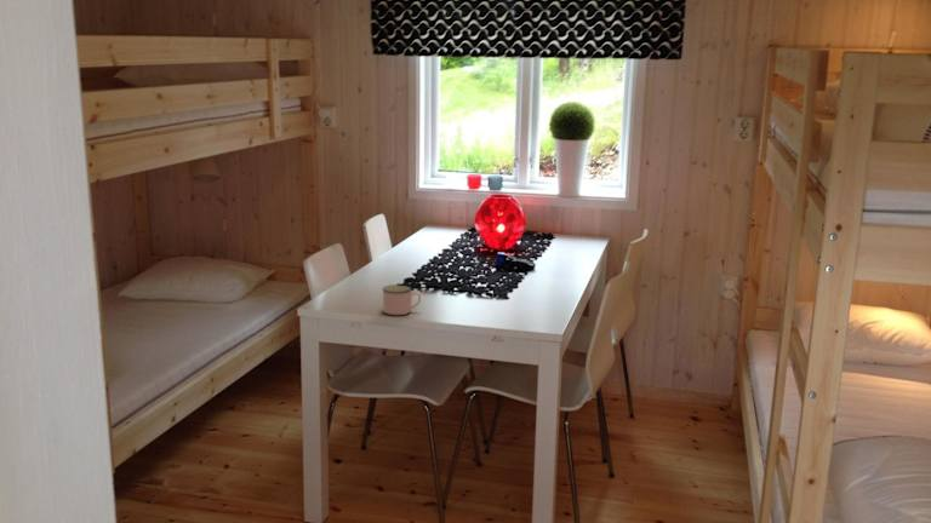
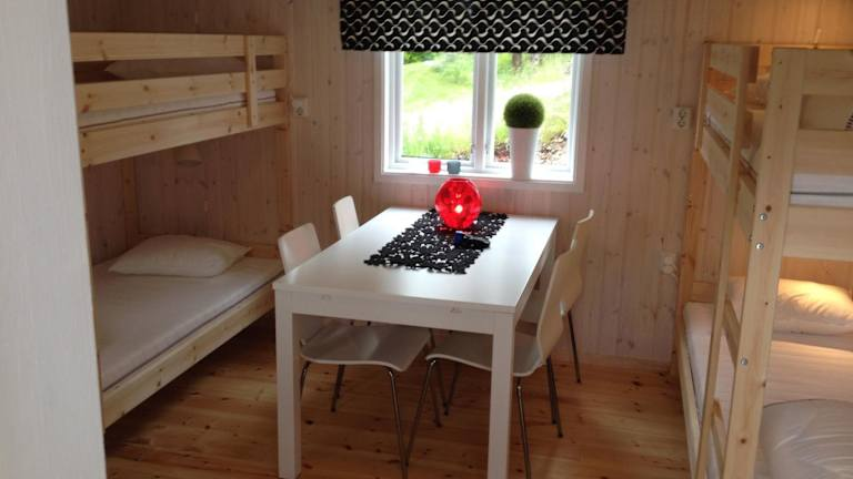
- mug (401, 300)
